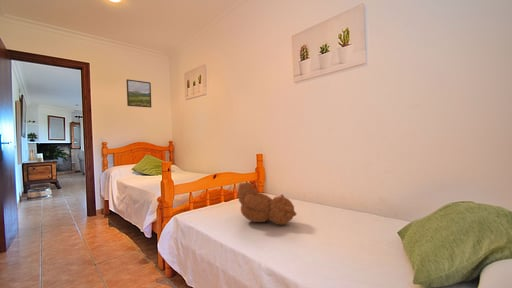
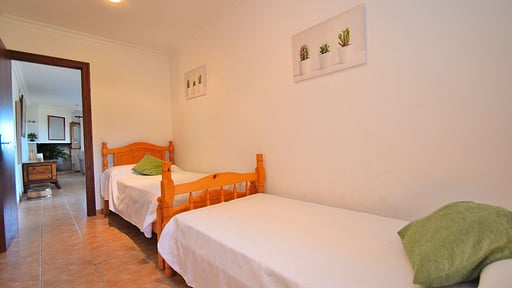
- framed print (139, 93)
- teddy bear (265, 202)
